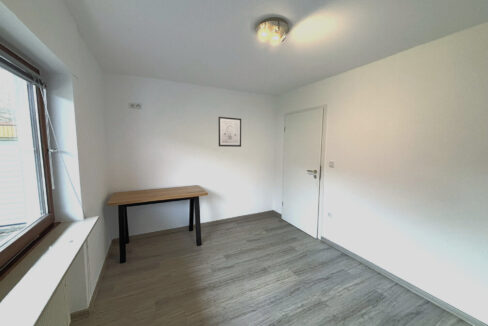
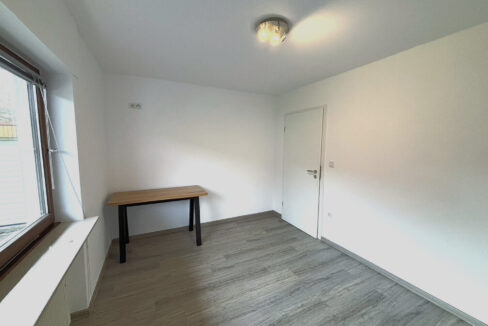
- wall art (230, 132)
